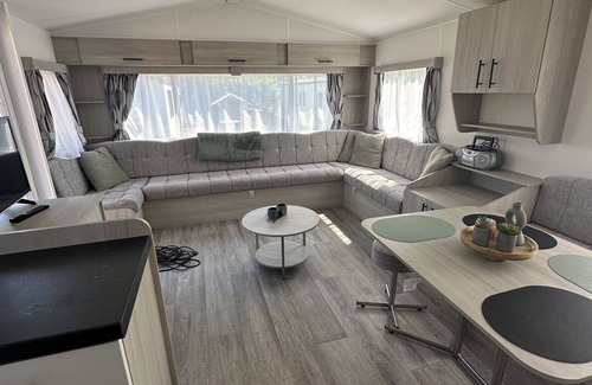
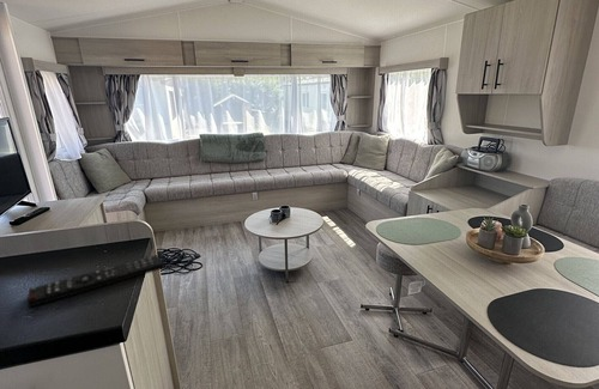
+ remote control (99, 276)
